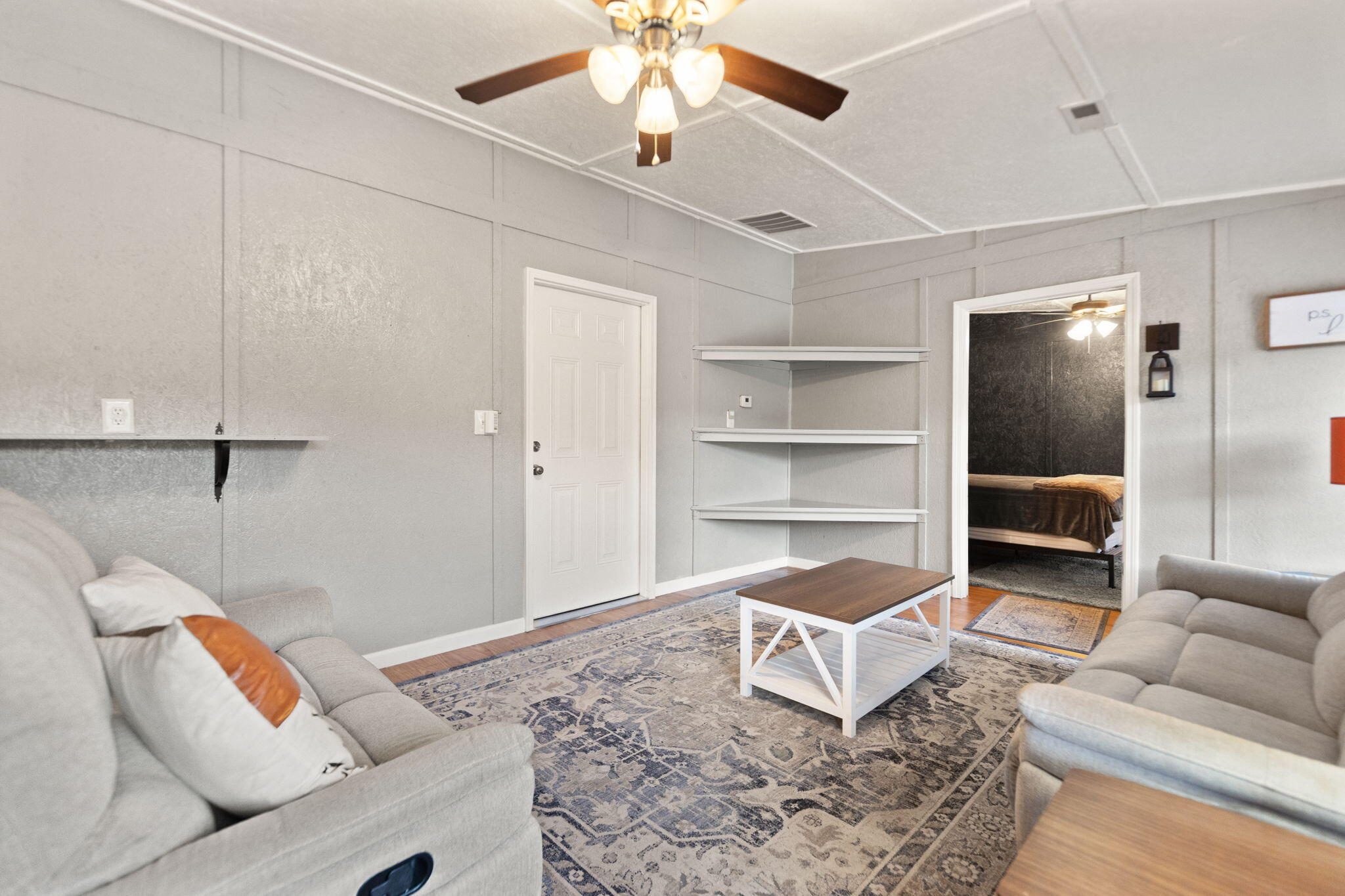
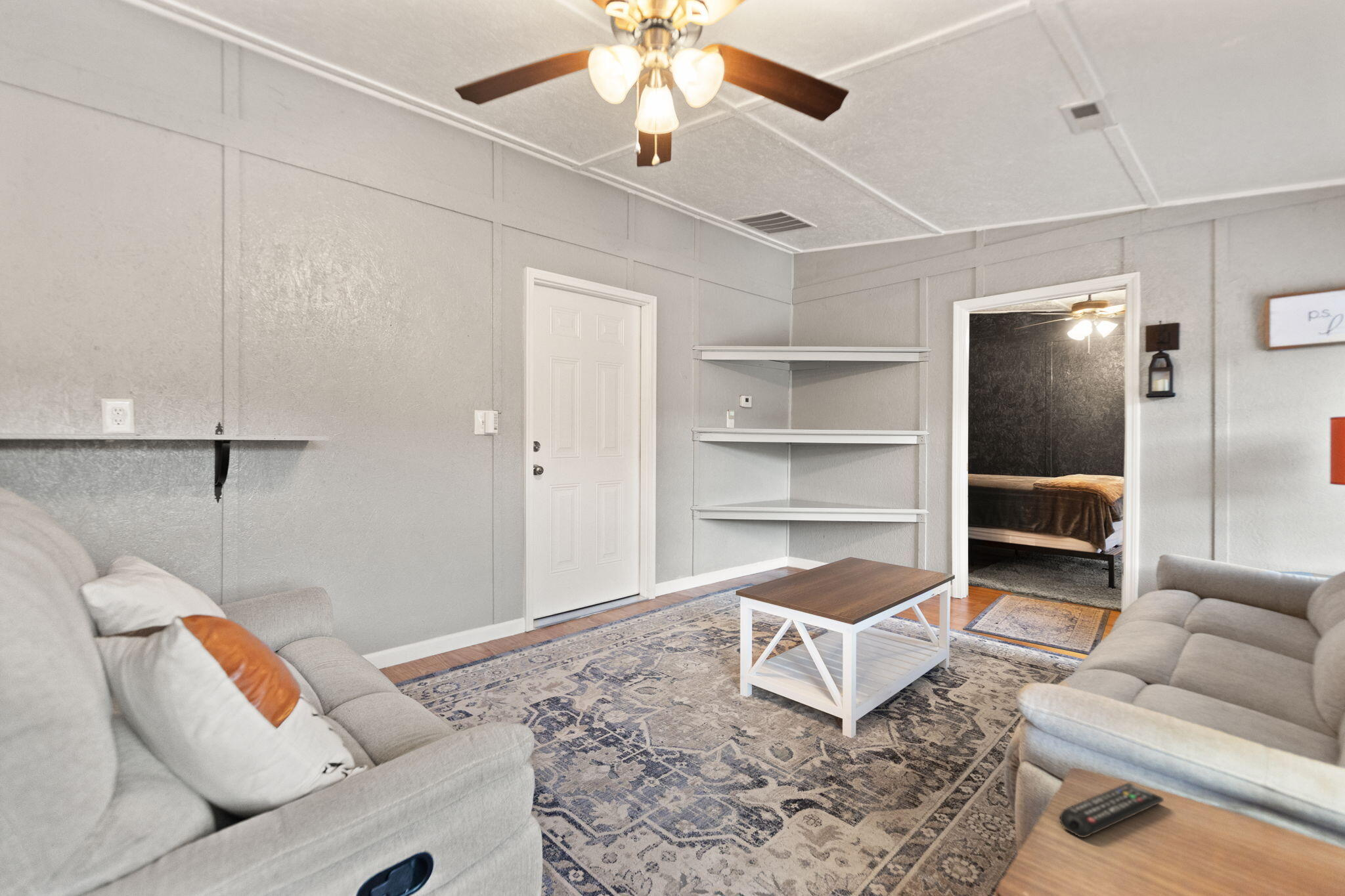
+ remote control (1113, 809)
